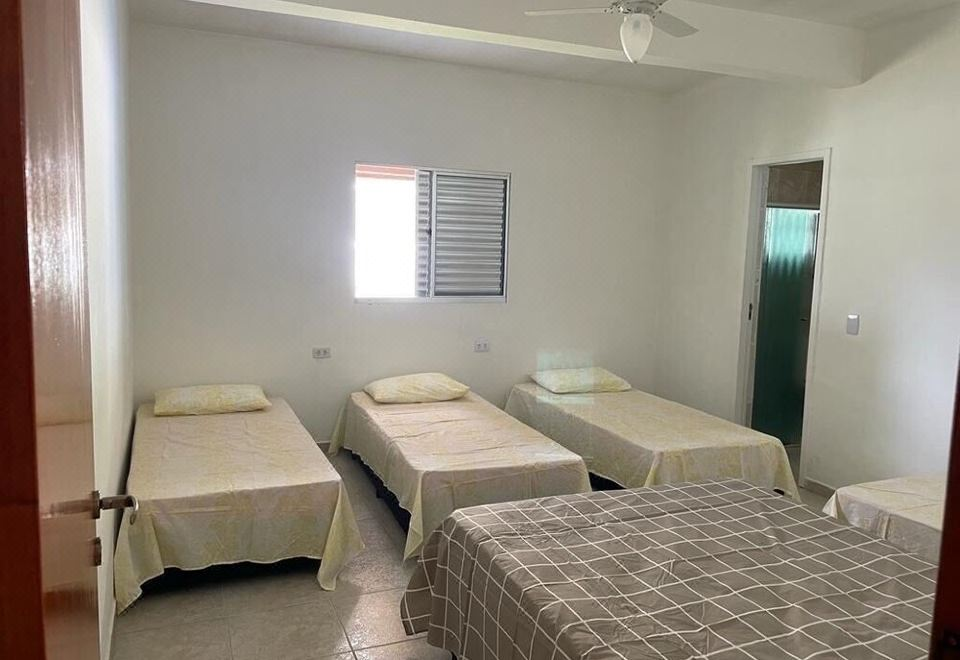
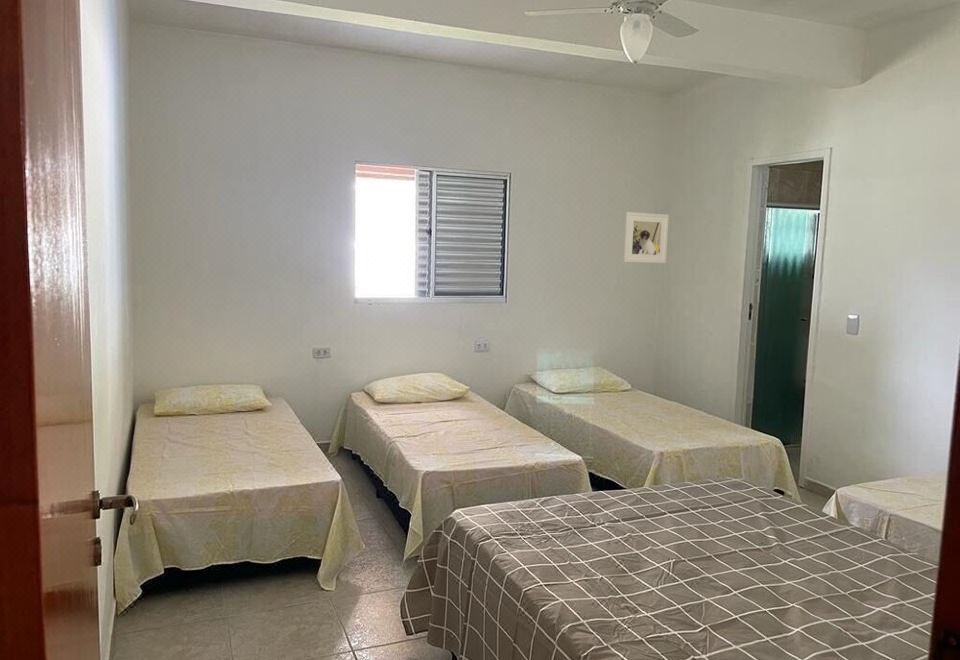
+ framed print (646, 238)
